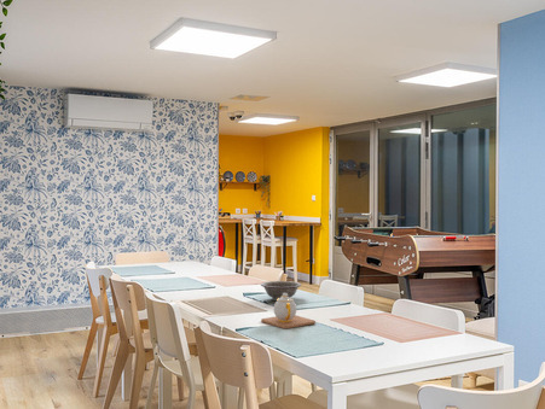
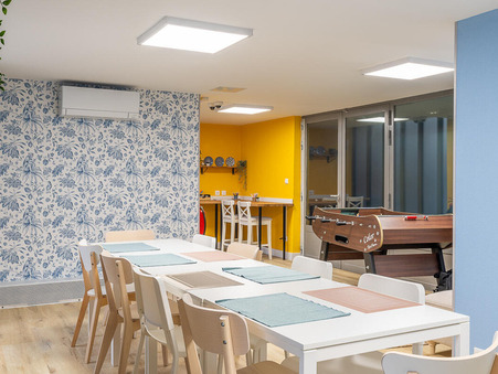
- teapot (288, 306)
- decorative bowl (280, 291)
